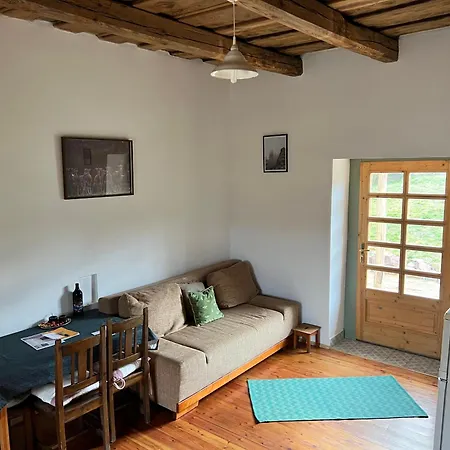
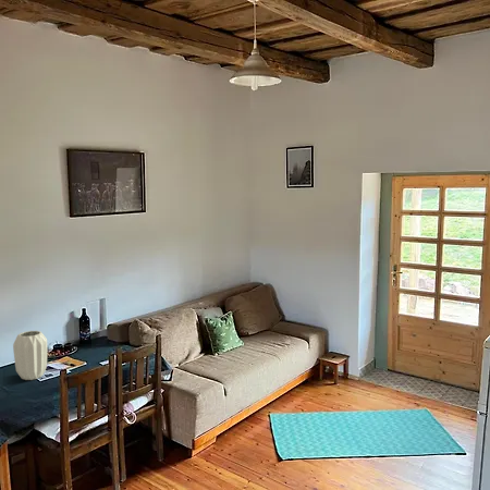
+ vase (30, 355)
